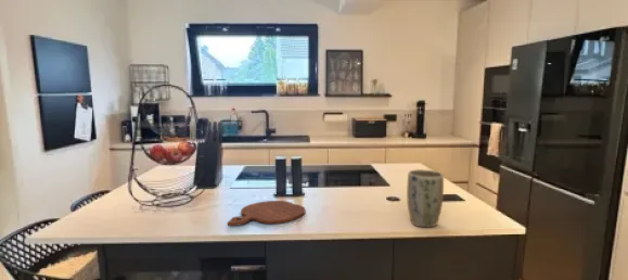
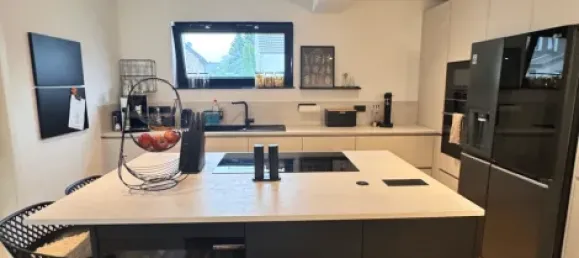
- plant pot (424, 198)
- cutting board (264, 213)
